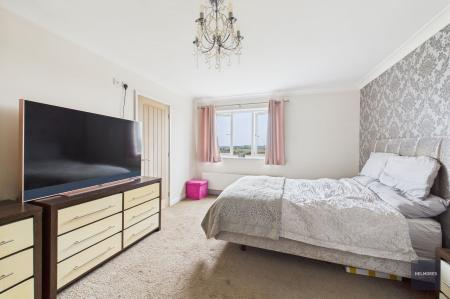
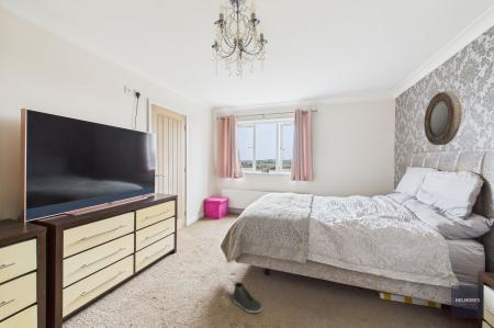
+ sneaker (246, 296)
+ home mirror (440, 118)
